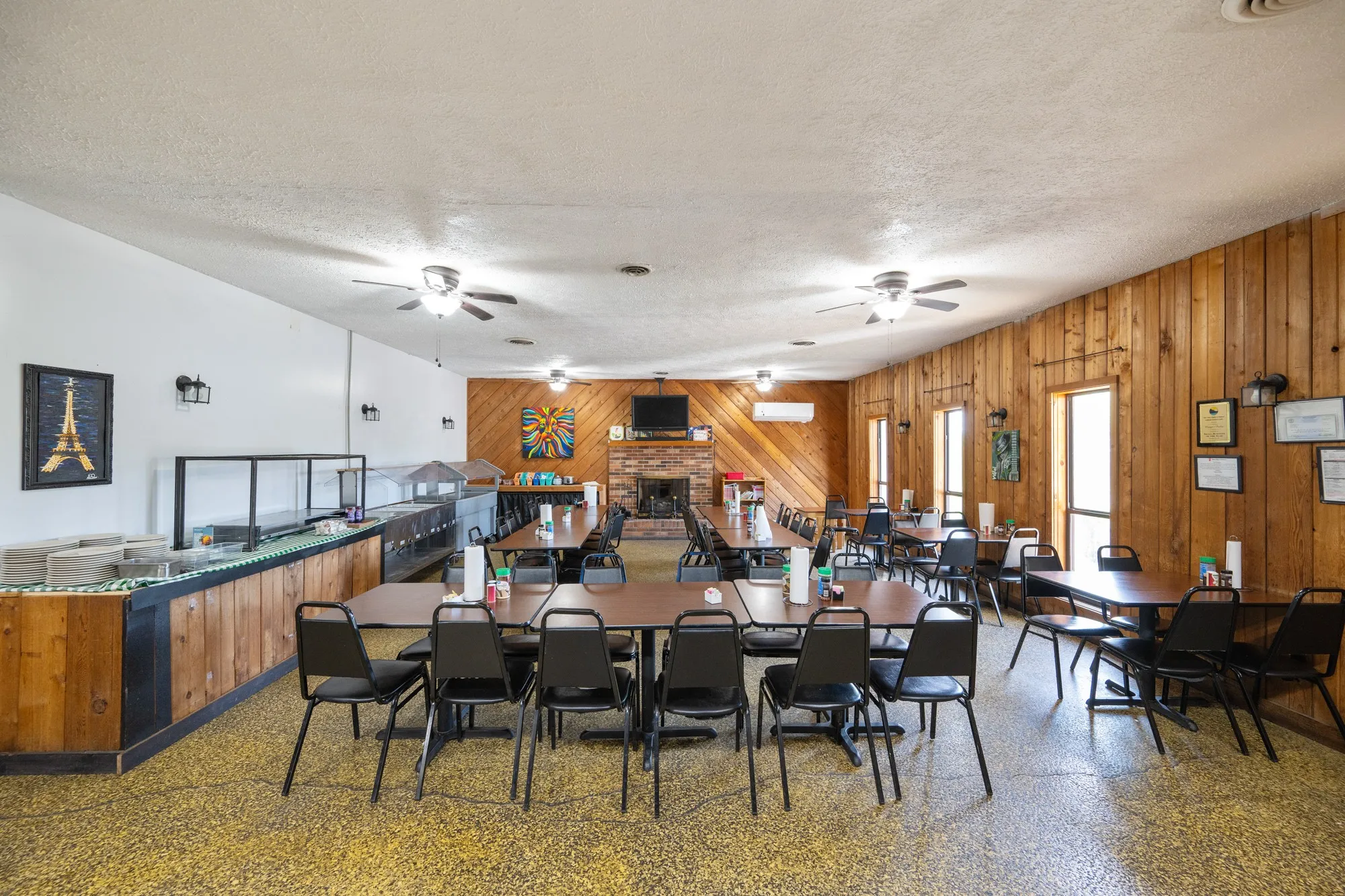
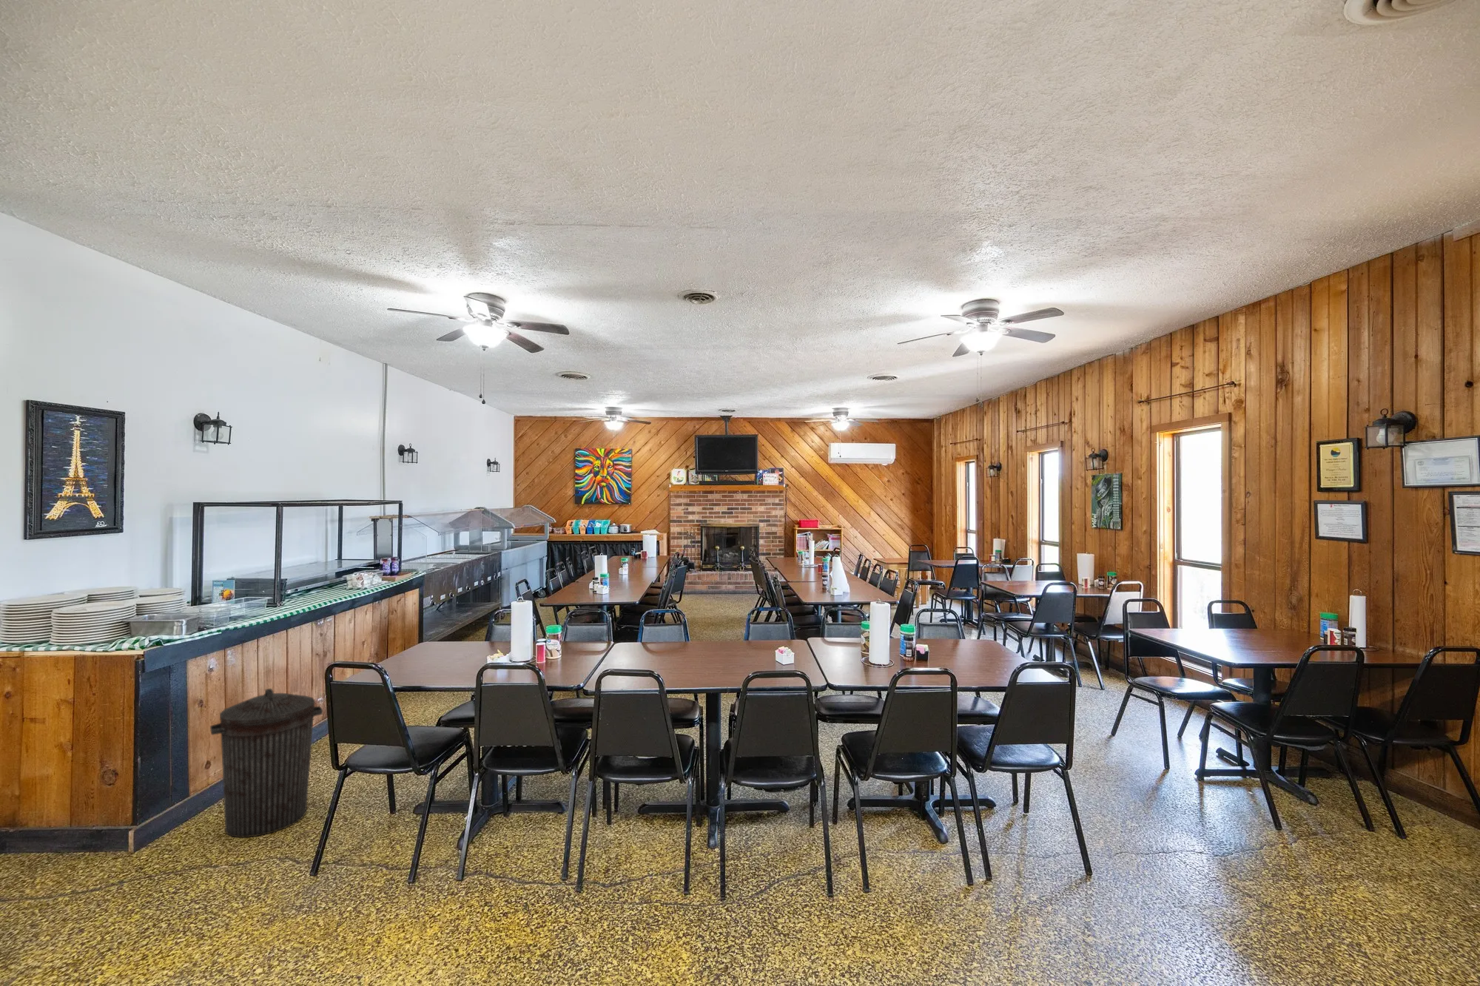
+ trash can (267, 755)
